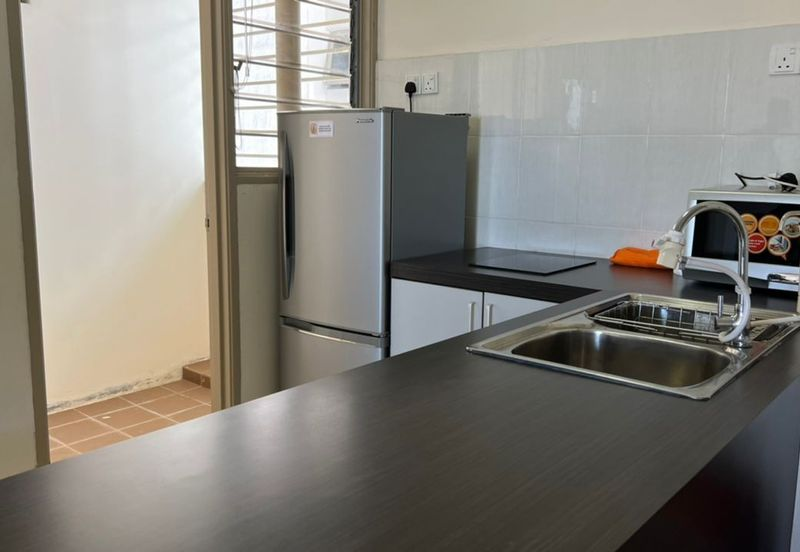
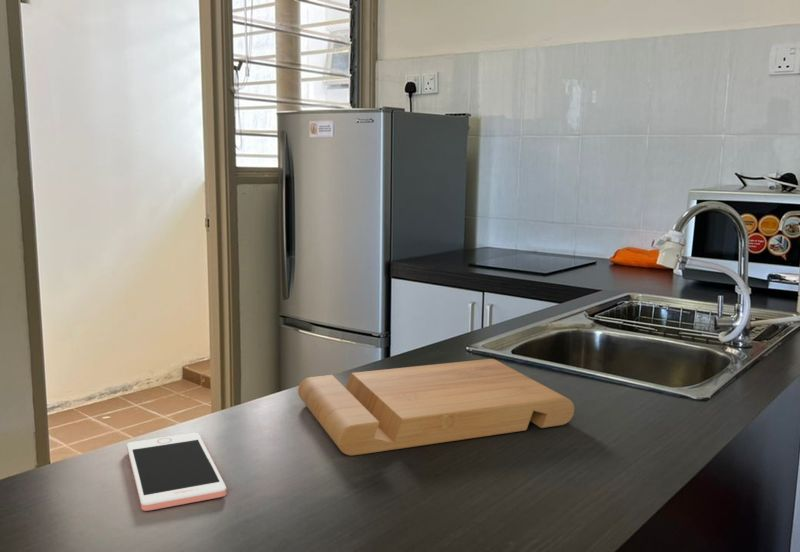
+ cell phone (173, 467)
+ cutting board (431, 400)
